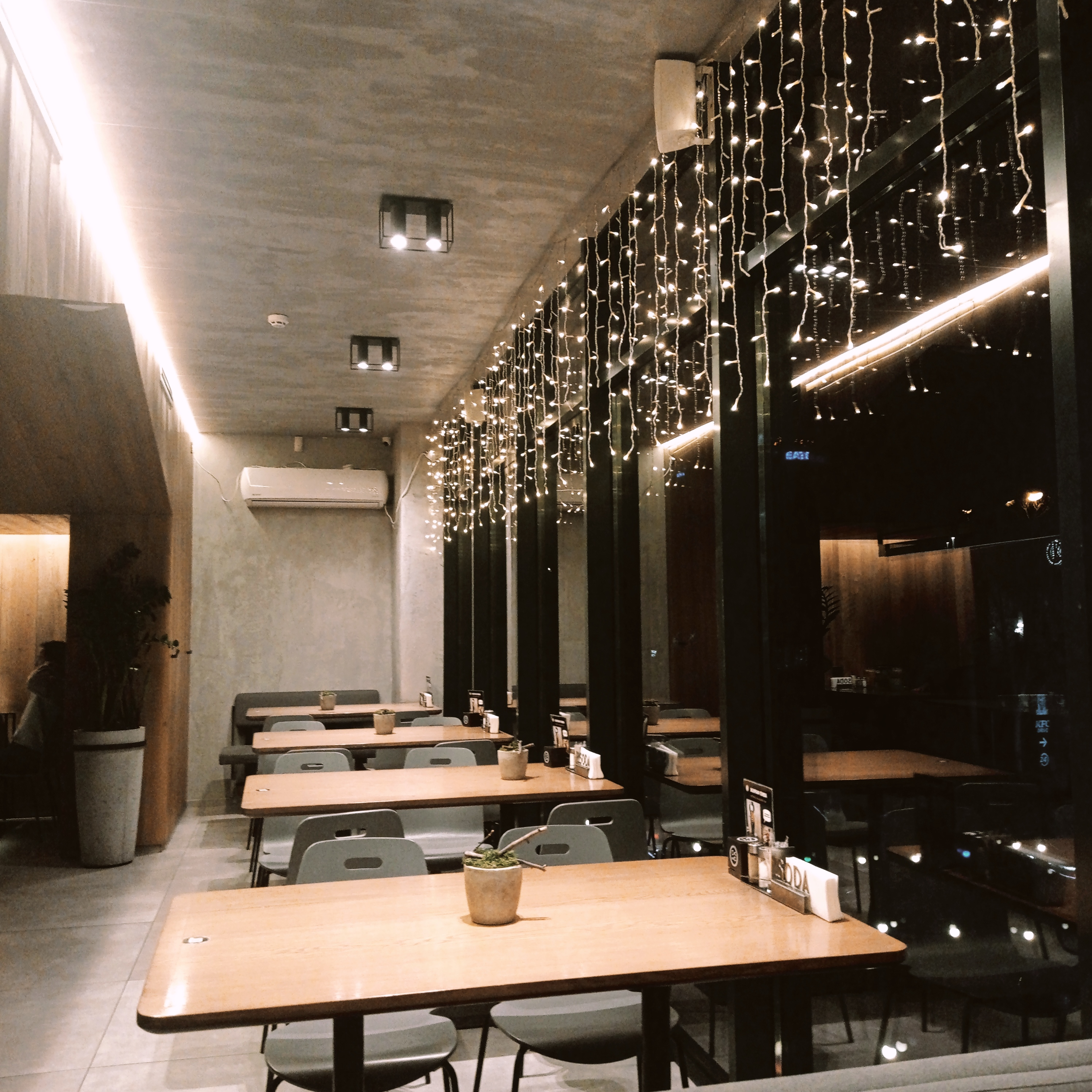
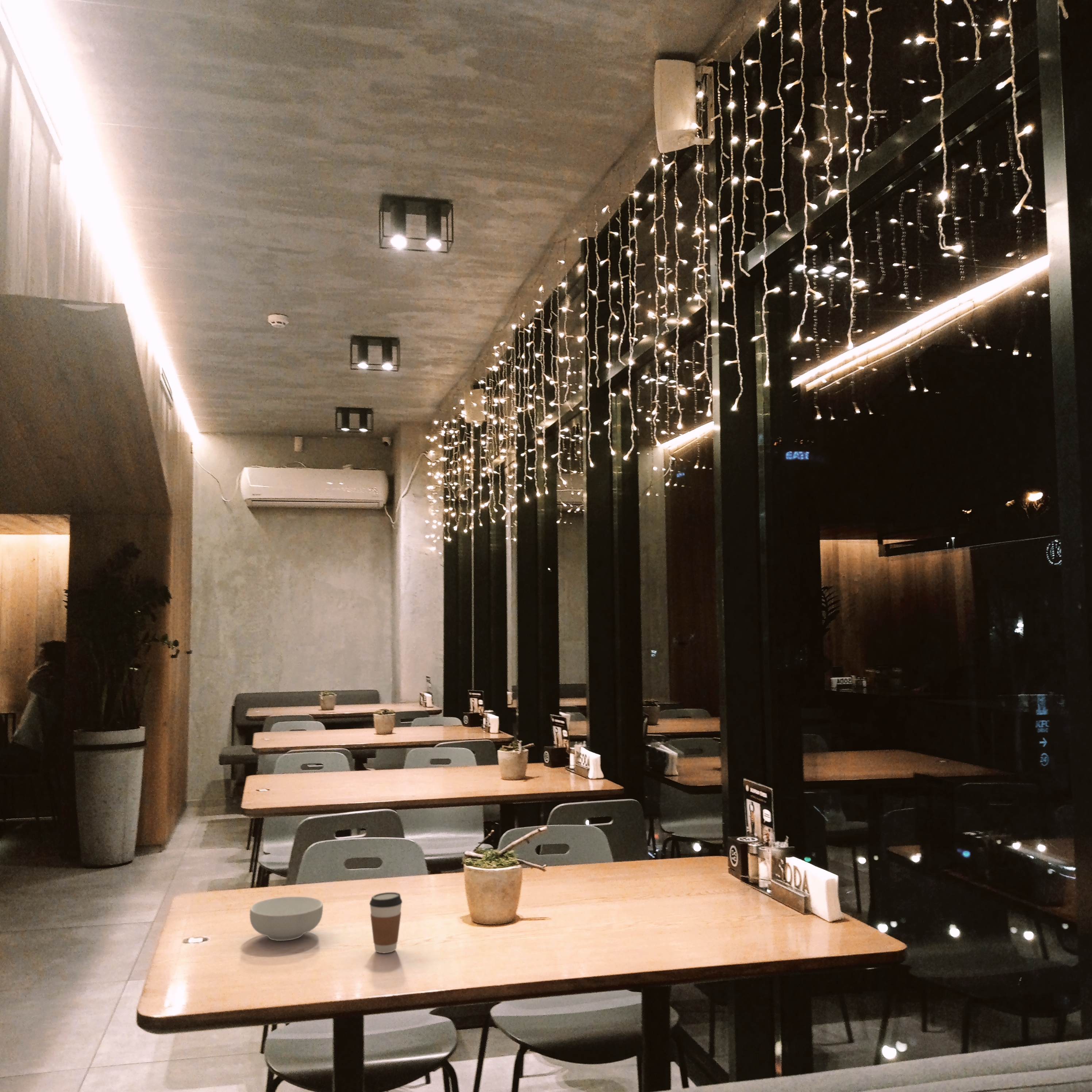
+ coffee cup (385, 922)
+ cereal bowl (287, 920)
